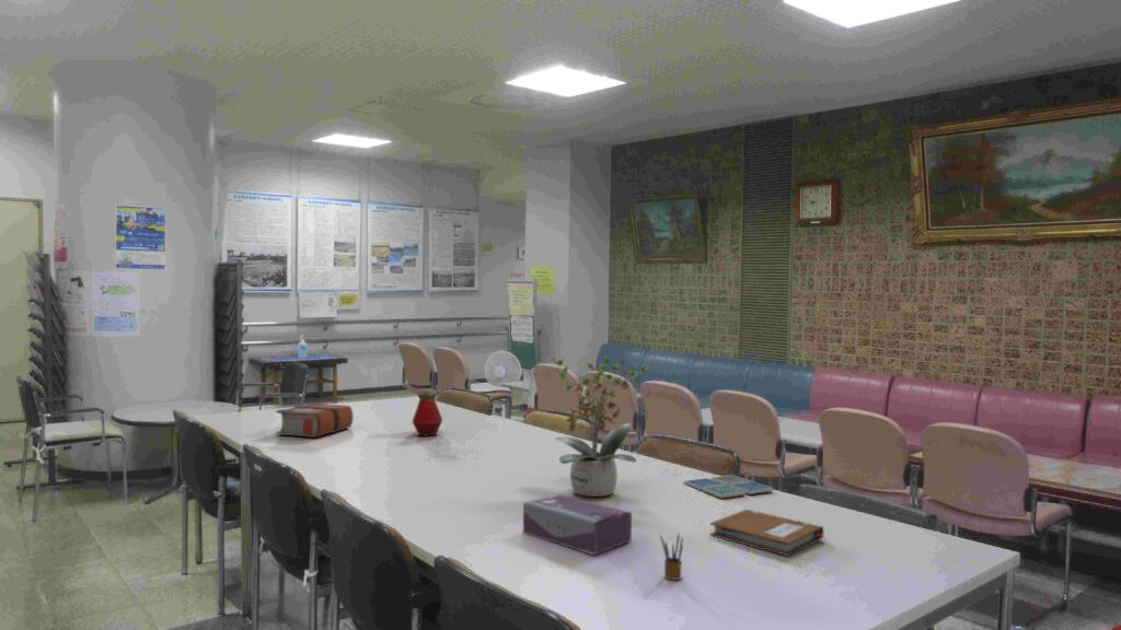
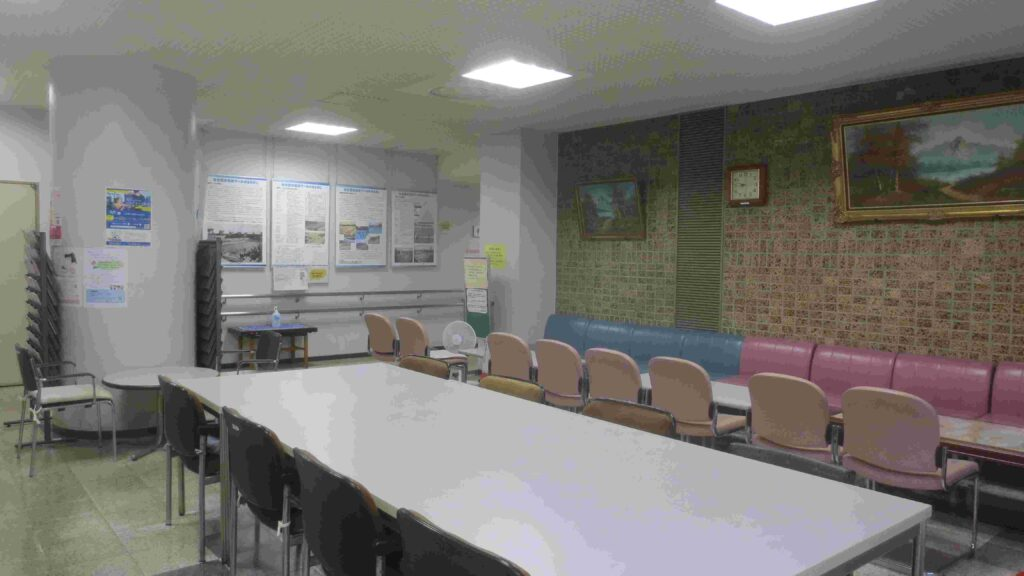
- bottle (427, 411)
- drink coaster (727, 486)
- pencil box (672, 556)
- tissue box (576, 521)
- notebook (768, 530)
- bible (313, 418)
- potted plant (594, 423)
